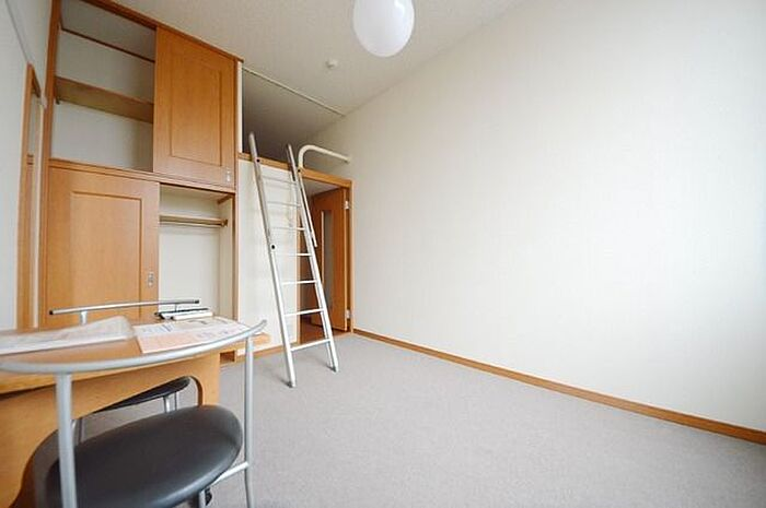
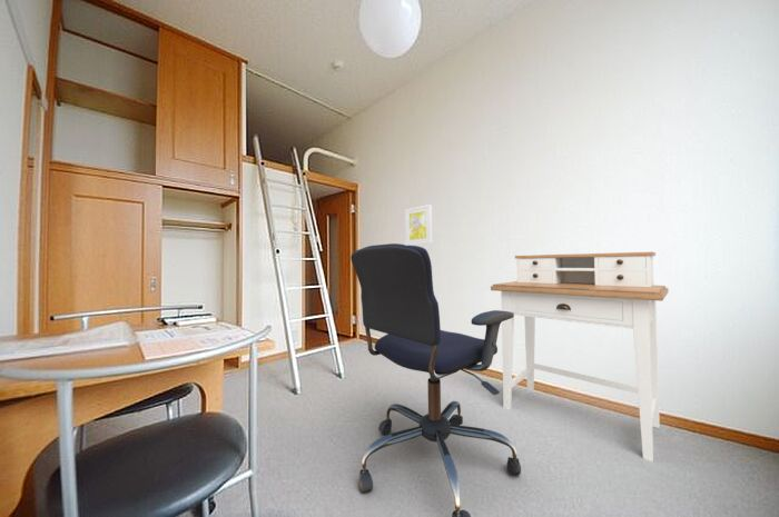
+ office chair (431, 355)
+ wall art (417, 226)
+ desk (574, 321)
